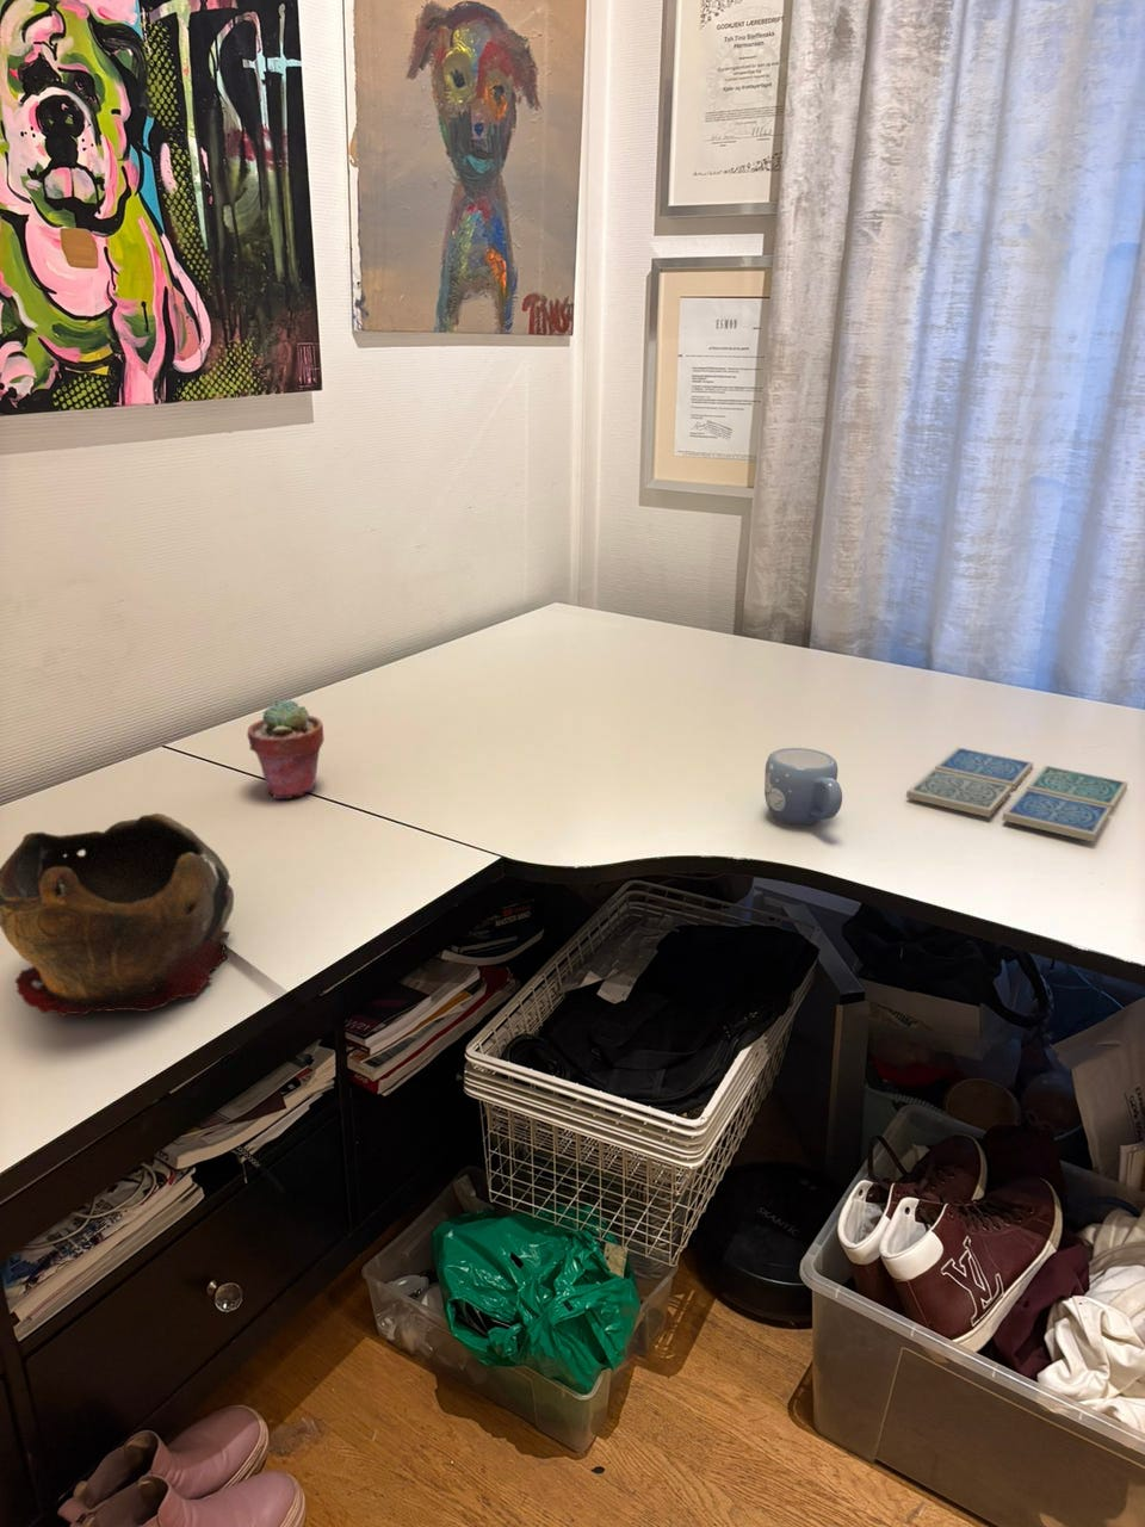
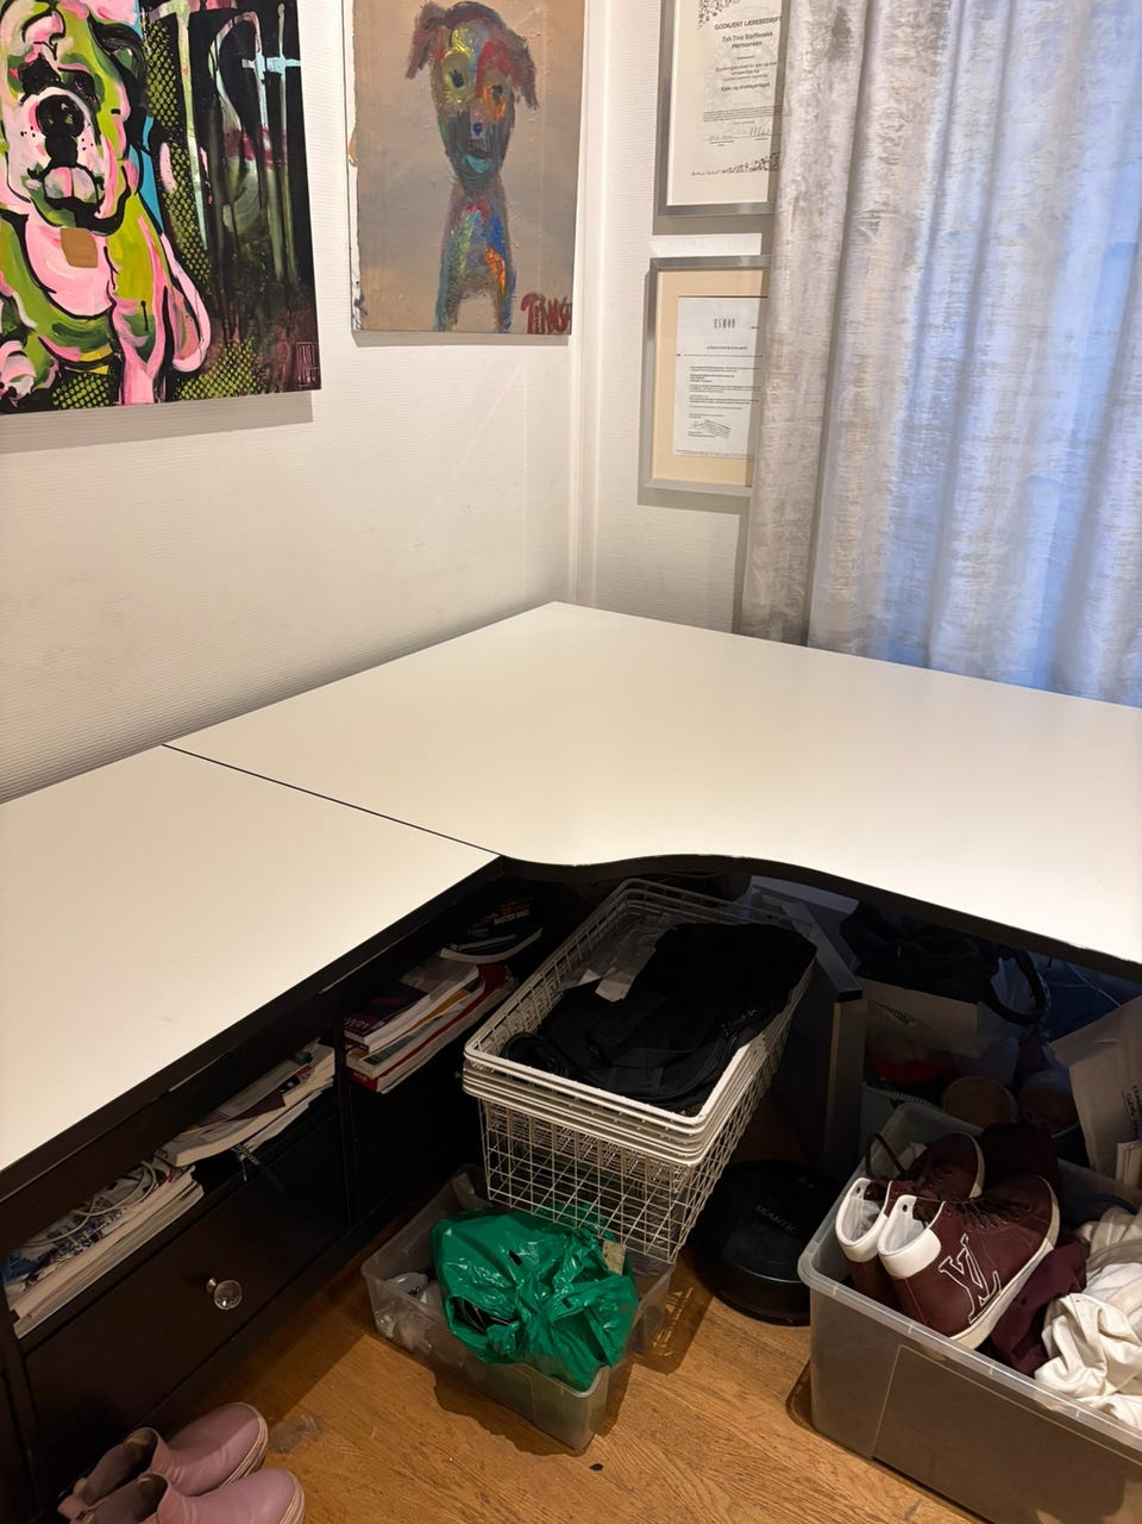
- drink coaster (1021, 792)
- mug (807, 792)
- decorative bowl (118, 901)
- potted succulent (286, 744)
